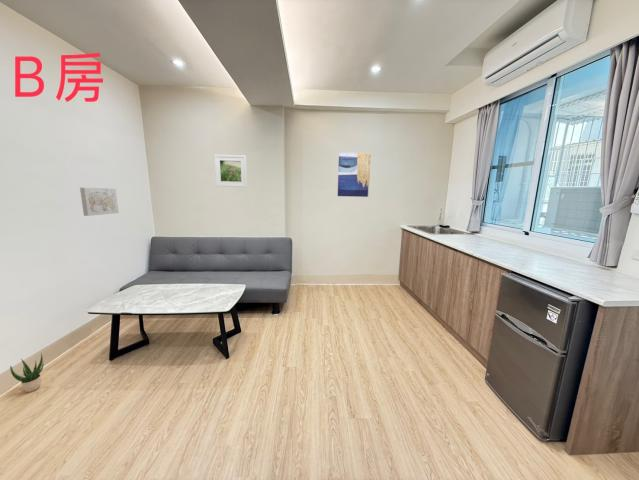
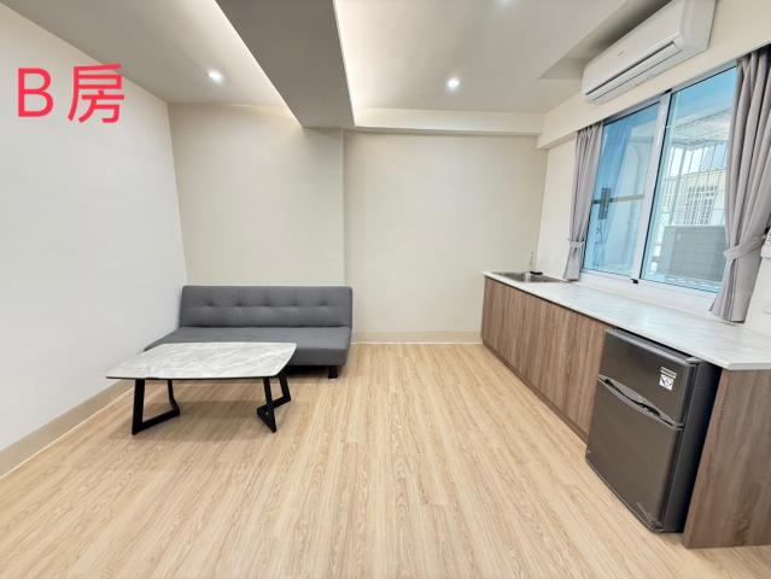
- potted plant (28, 373)
- wall art (100, 201)
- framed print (230, 171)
- wall art (353, 175)
